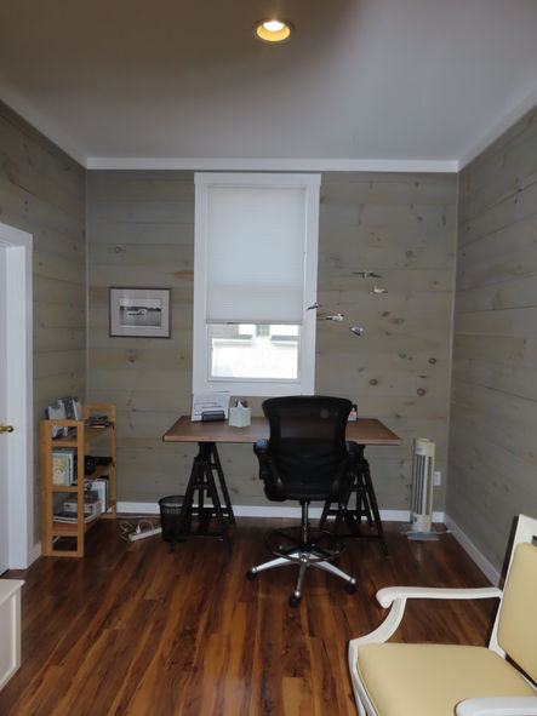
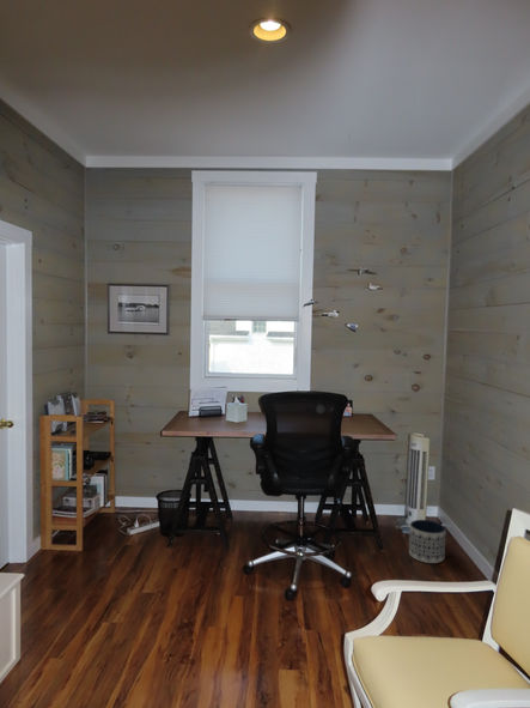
+ planter (427, 540)
